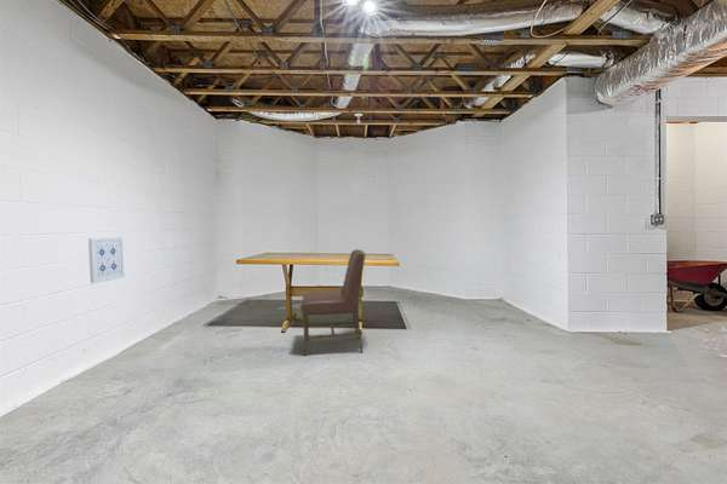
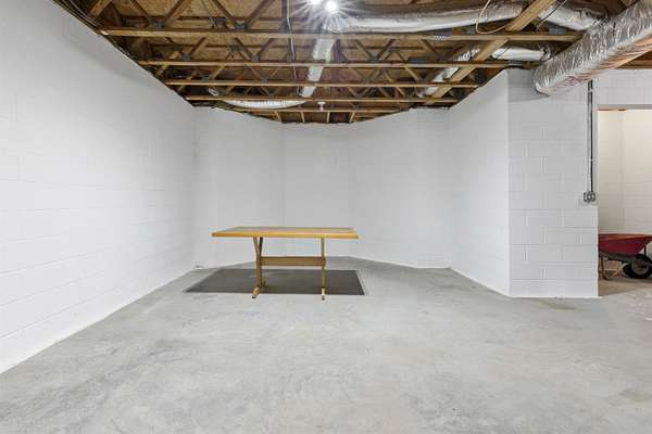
- chair (333, 299)
- wall art (107, 259)
